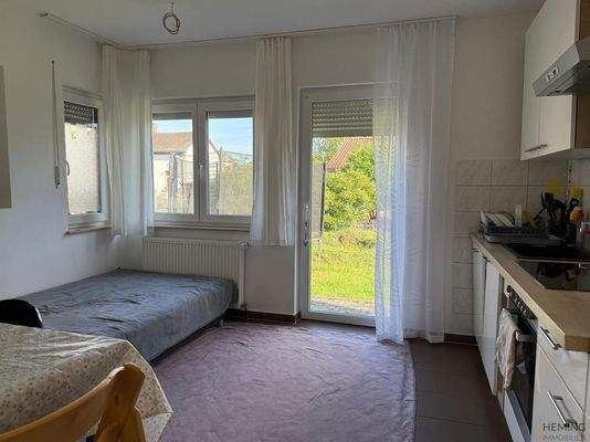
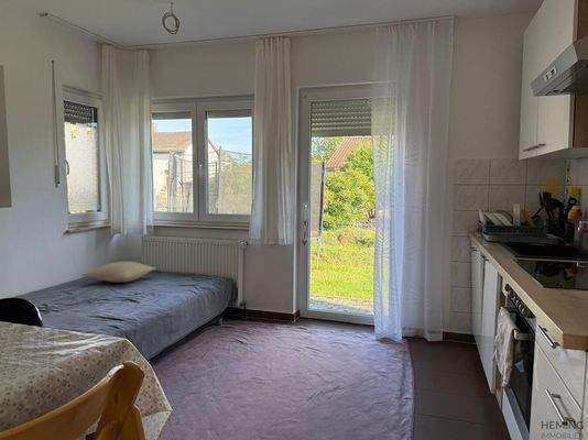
+ pillow (120, 271)
